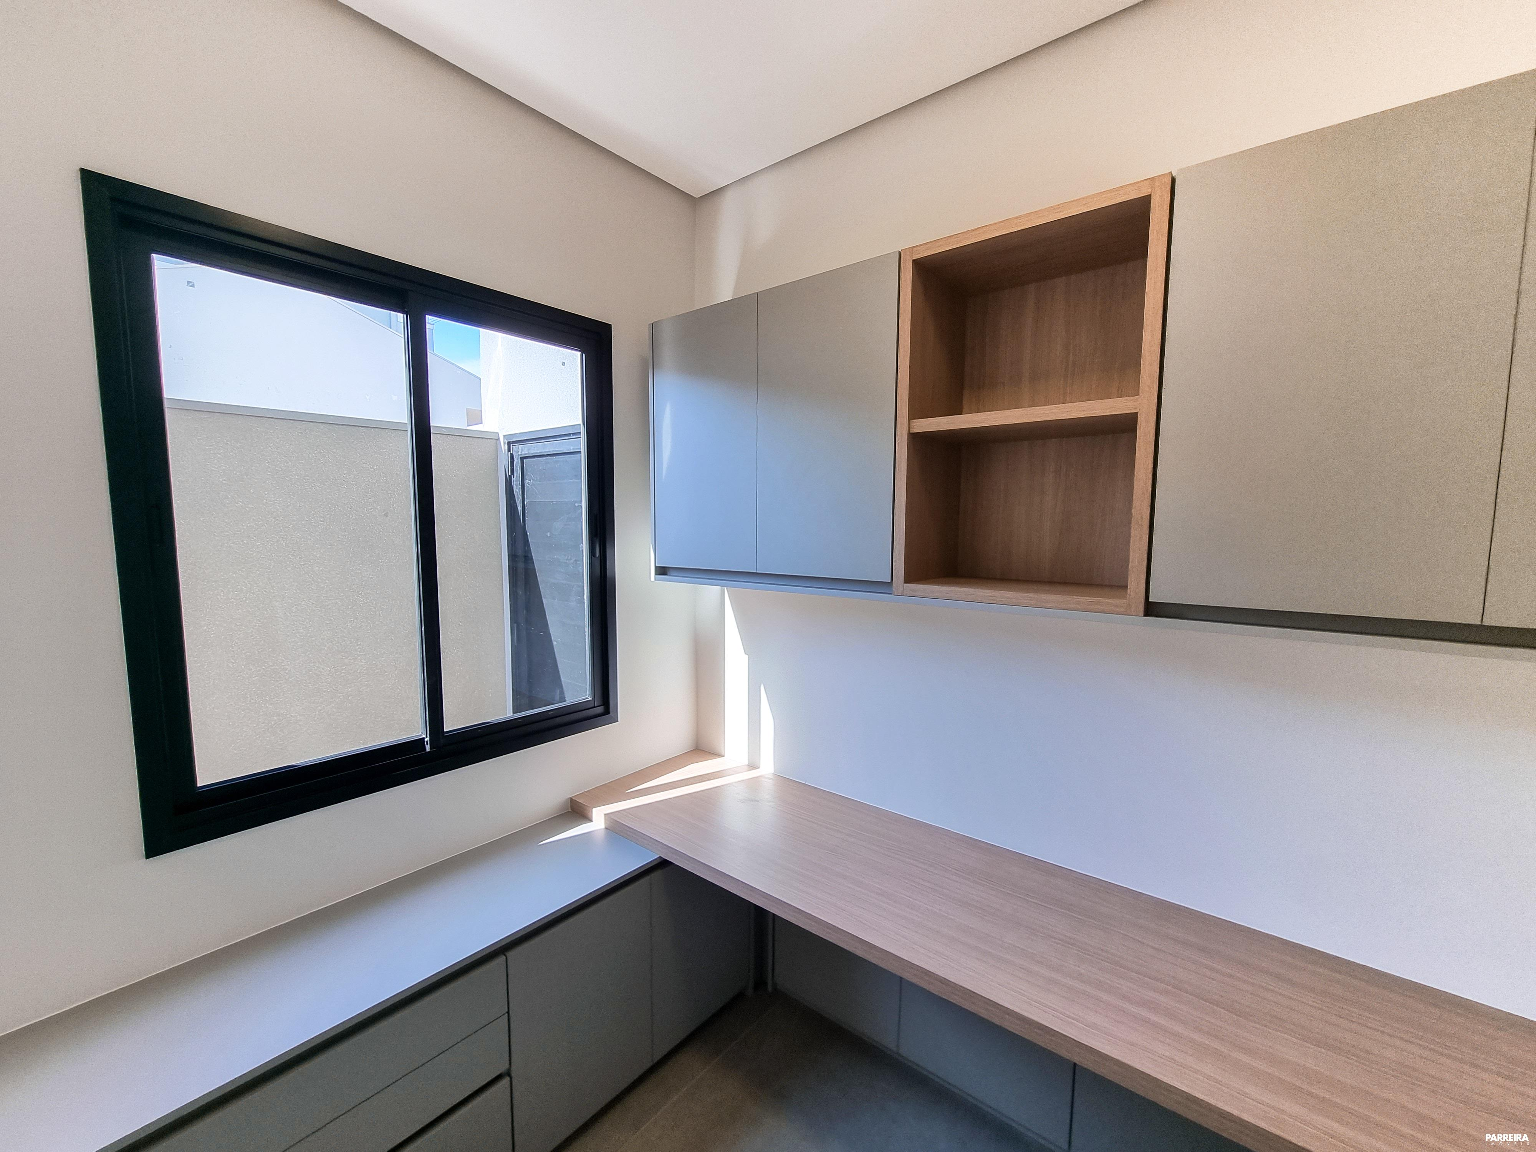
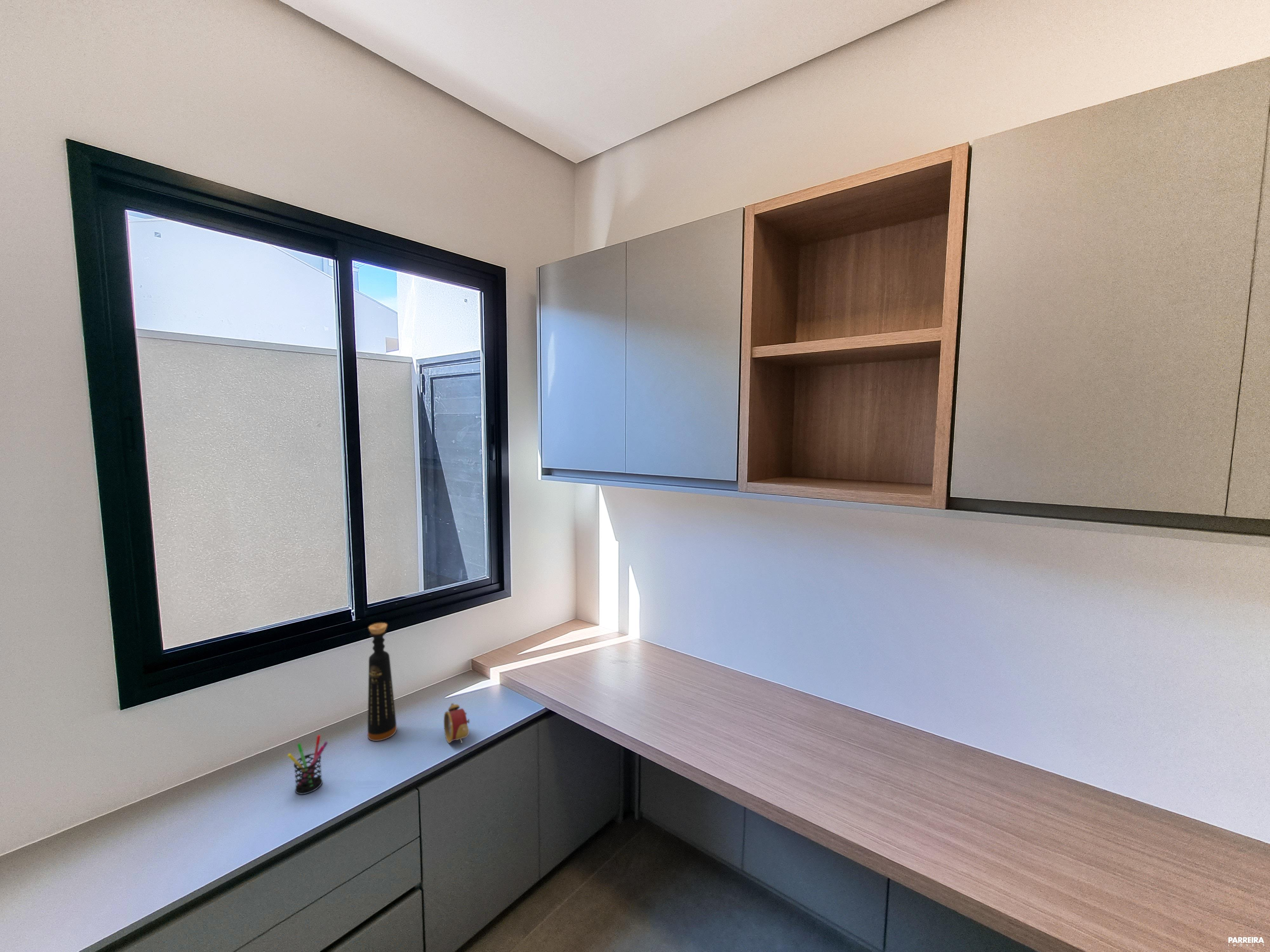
+ bottle (380, 680)
+ alarm clock (455, 722)
+ pen holder (308, 762)
